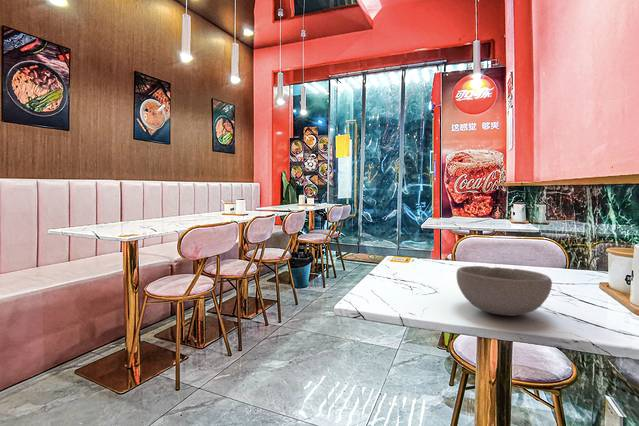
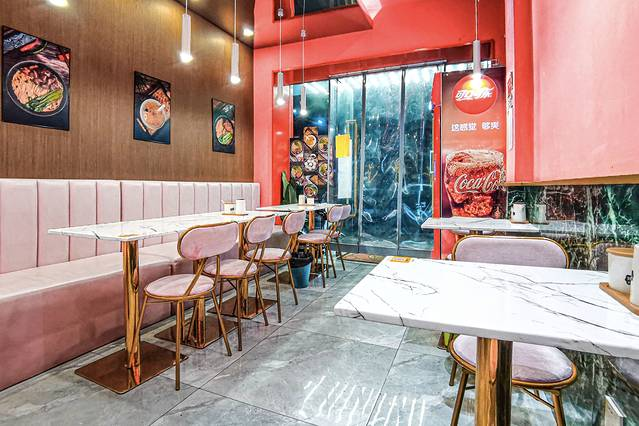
- bowl (501, 291)
